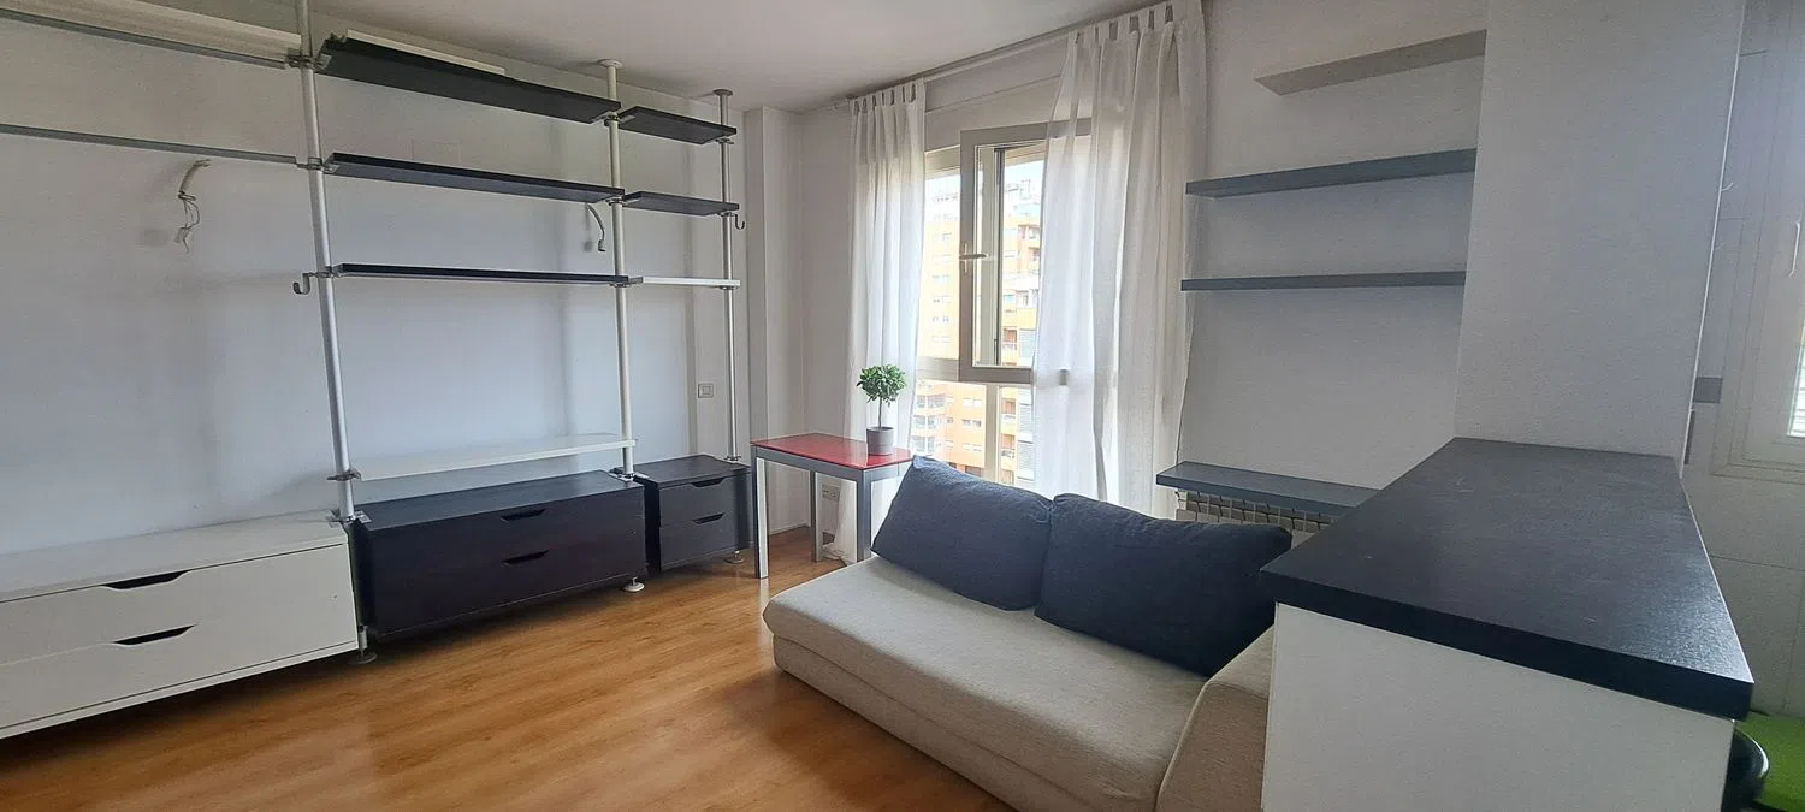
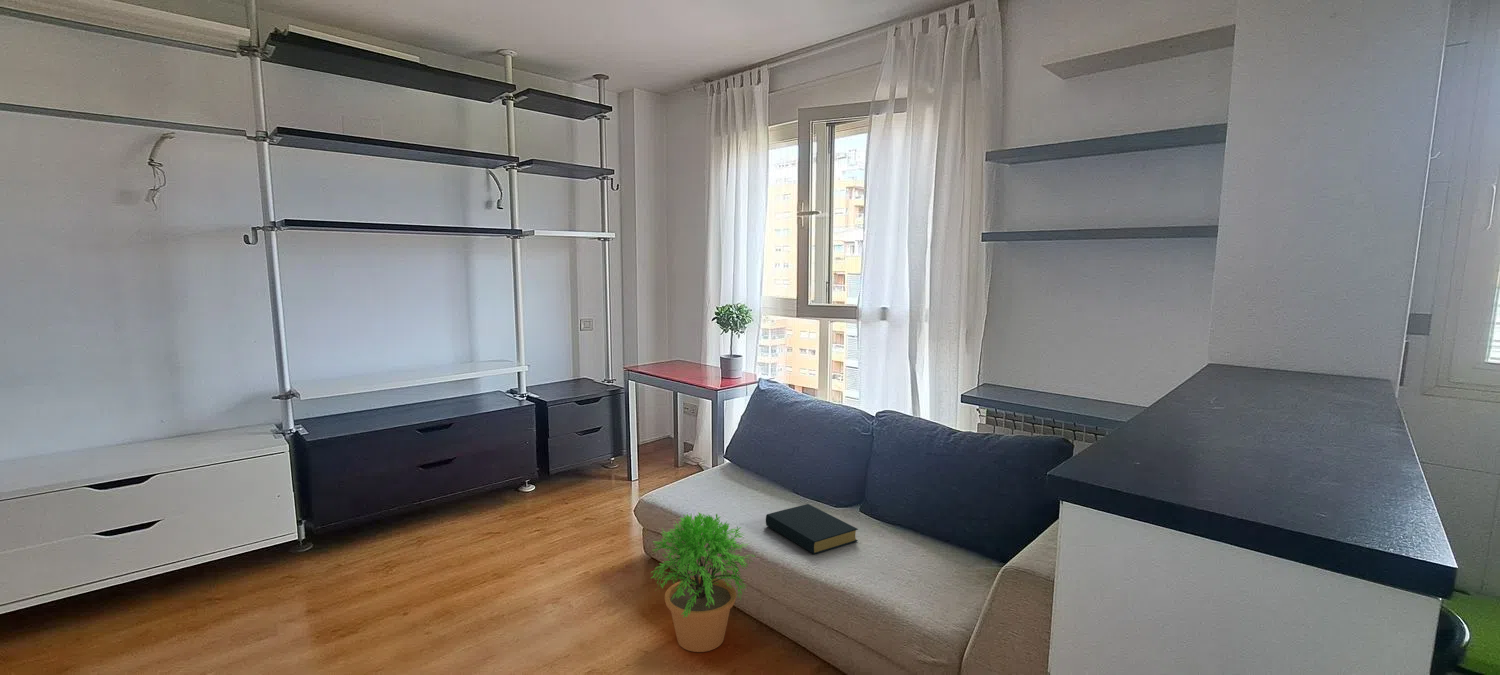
+ potted plant (700, 575)
+ hardback book (810, 527)
